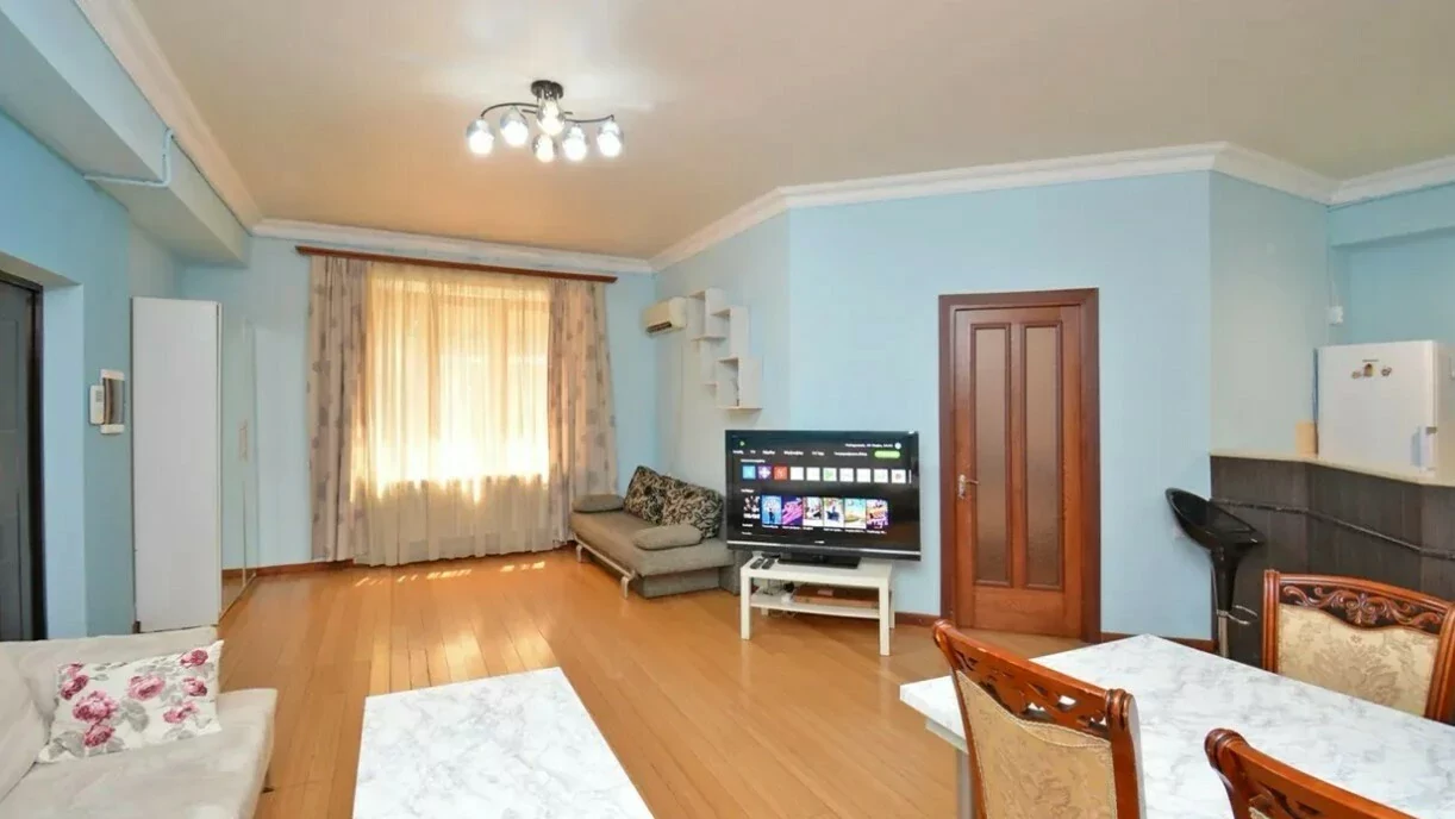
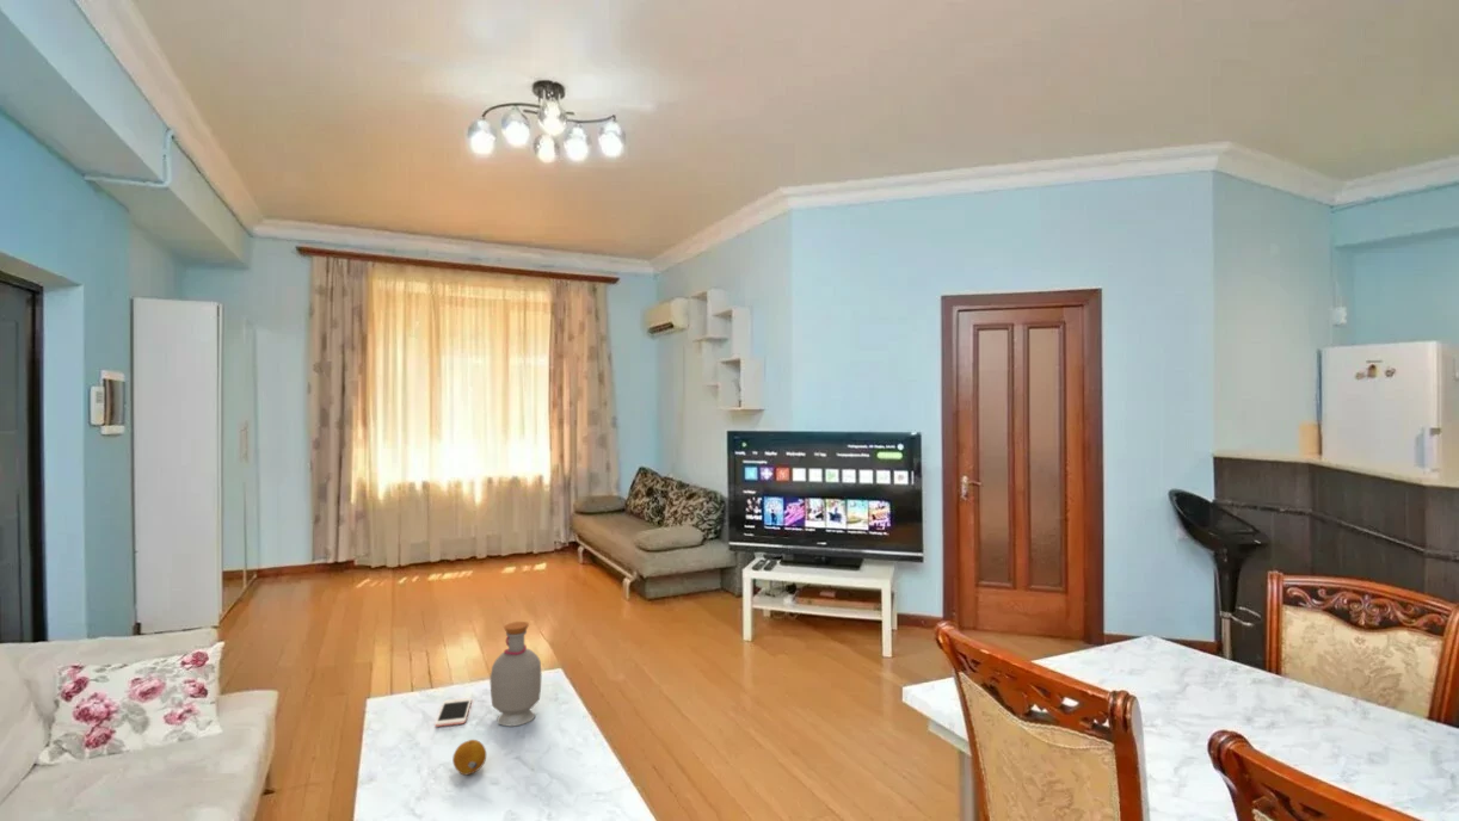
+ fruit (469, 757)
+ cell phone (454, 711)
+ bottle (516, 671)
